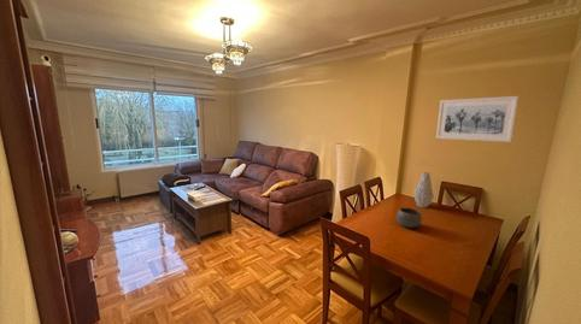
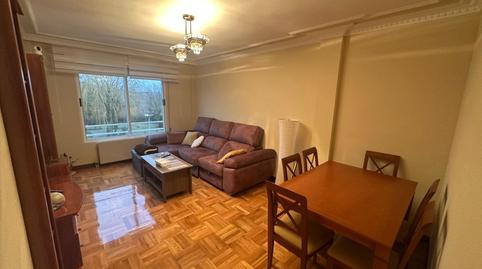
- bowl (409, 218)
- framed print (473, 119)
- vase (424, 189)
